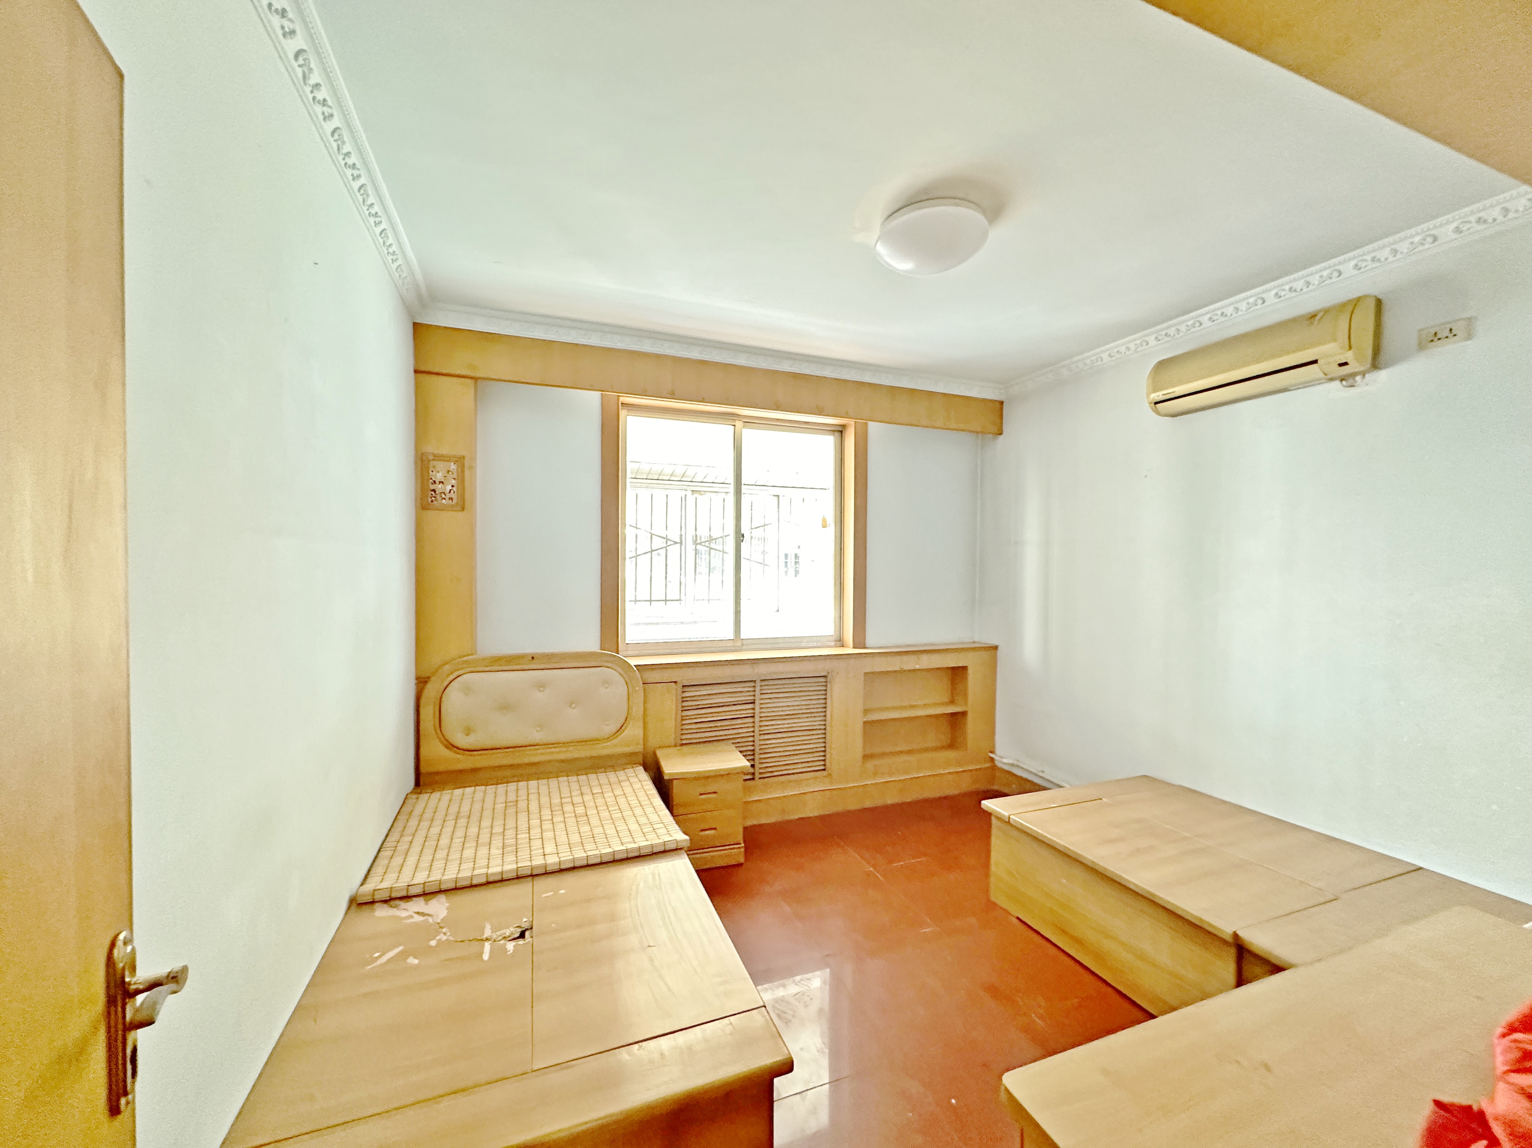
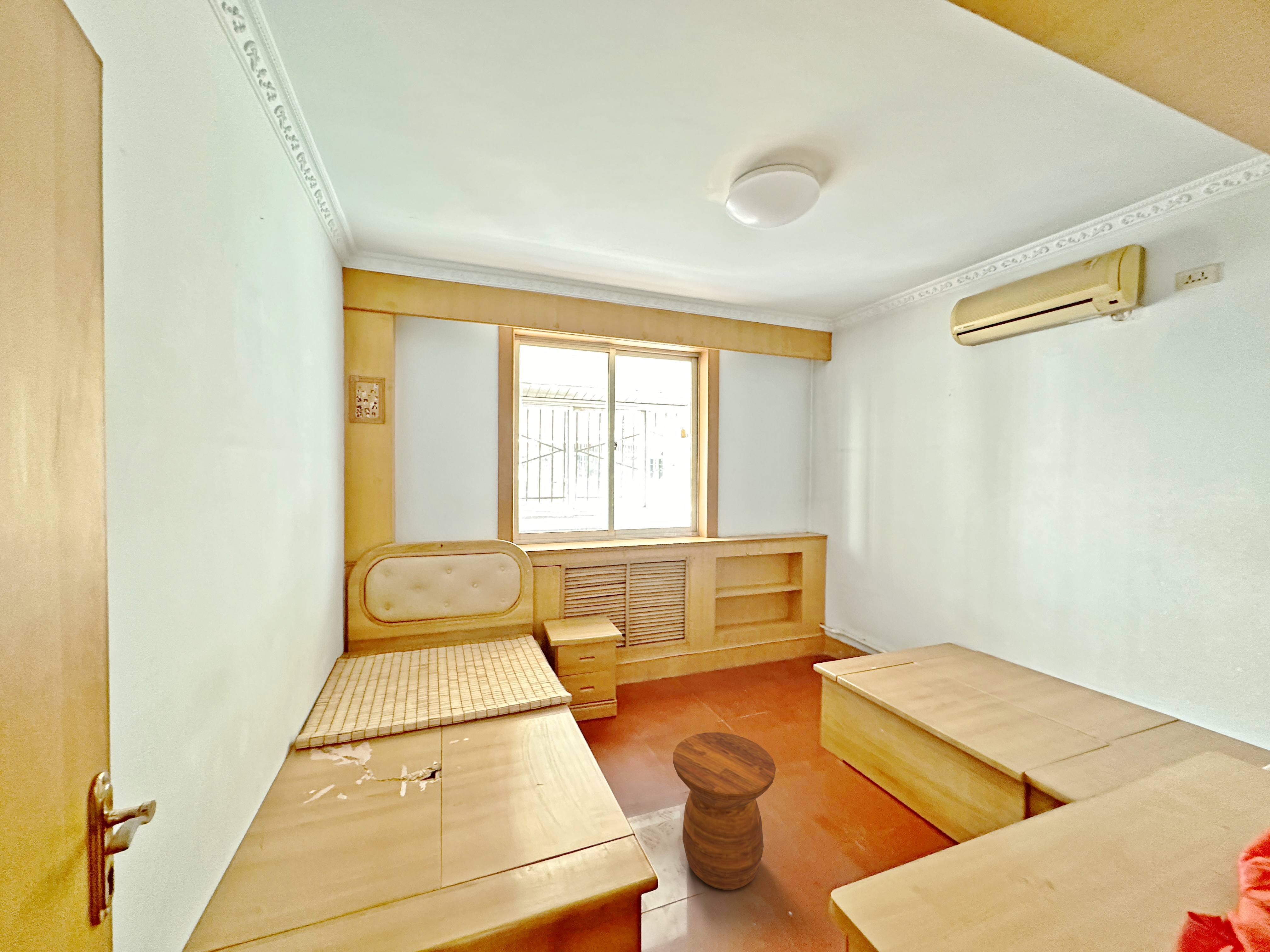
+ side table (722, 811)
